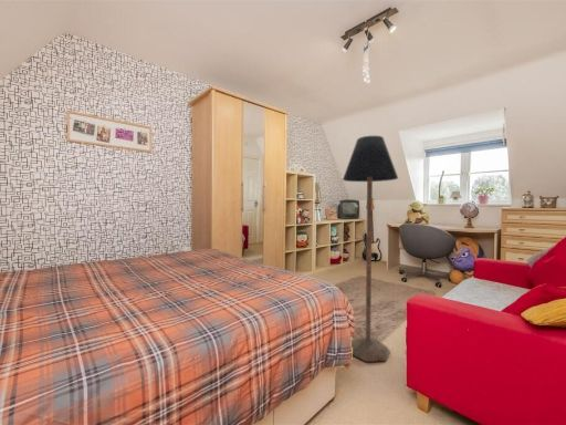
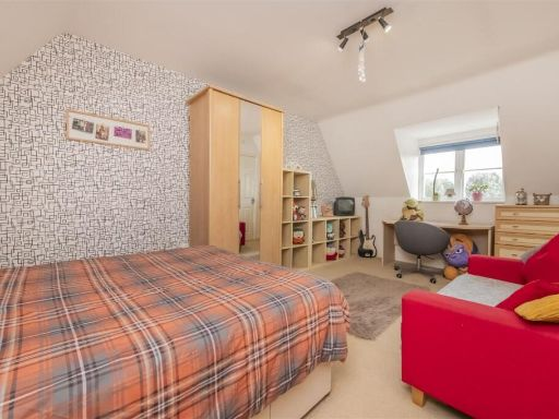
- floor lamp (368, 245)
